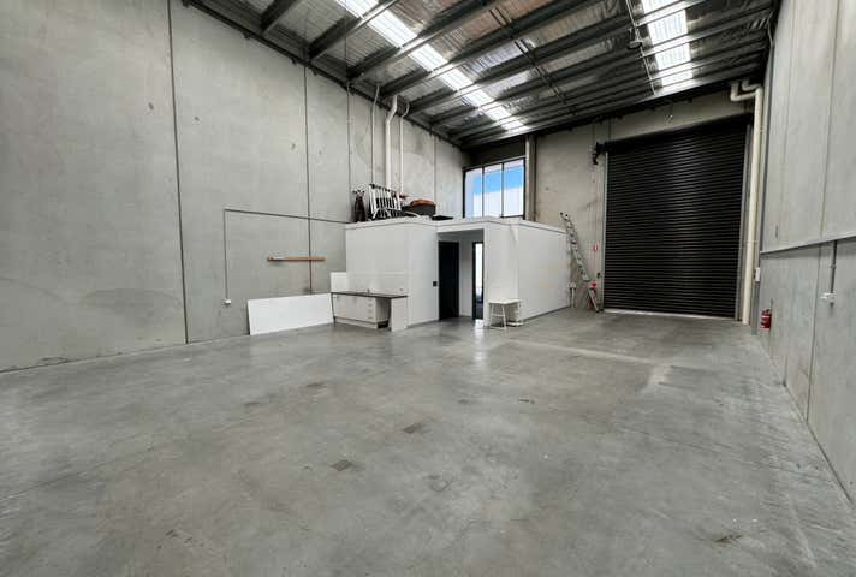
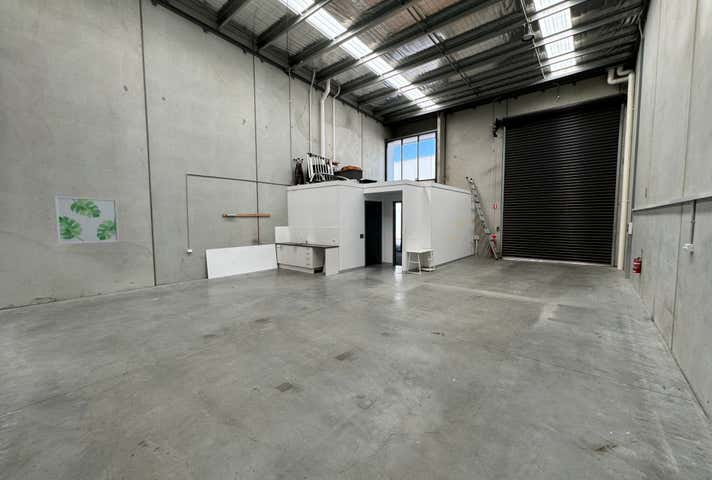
+ wall art (88, 220)
